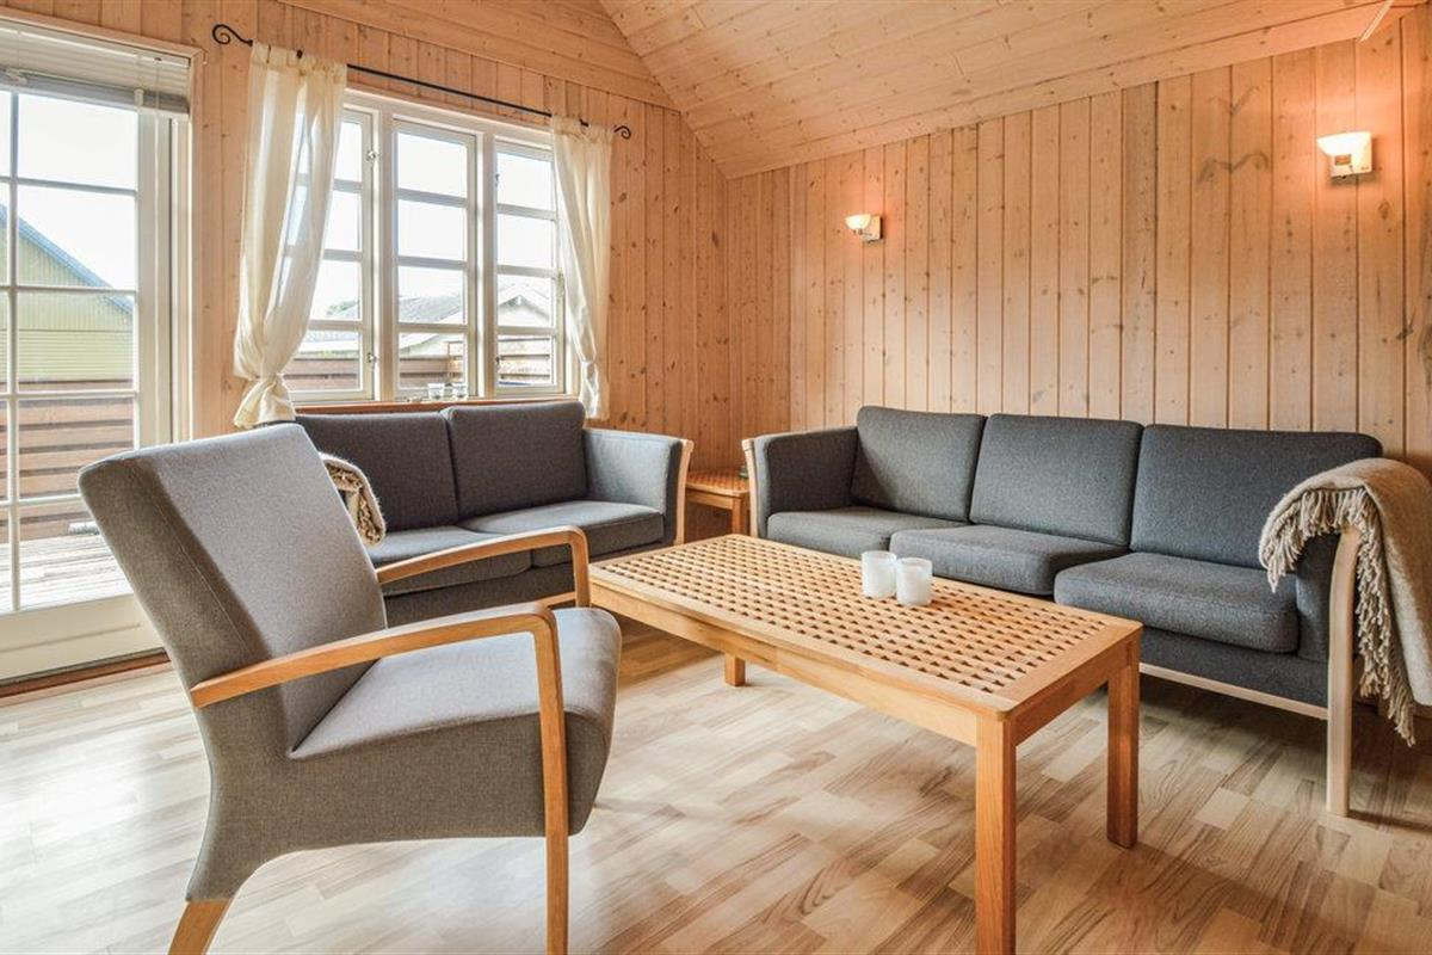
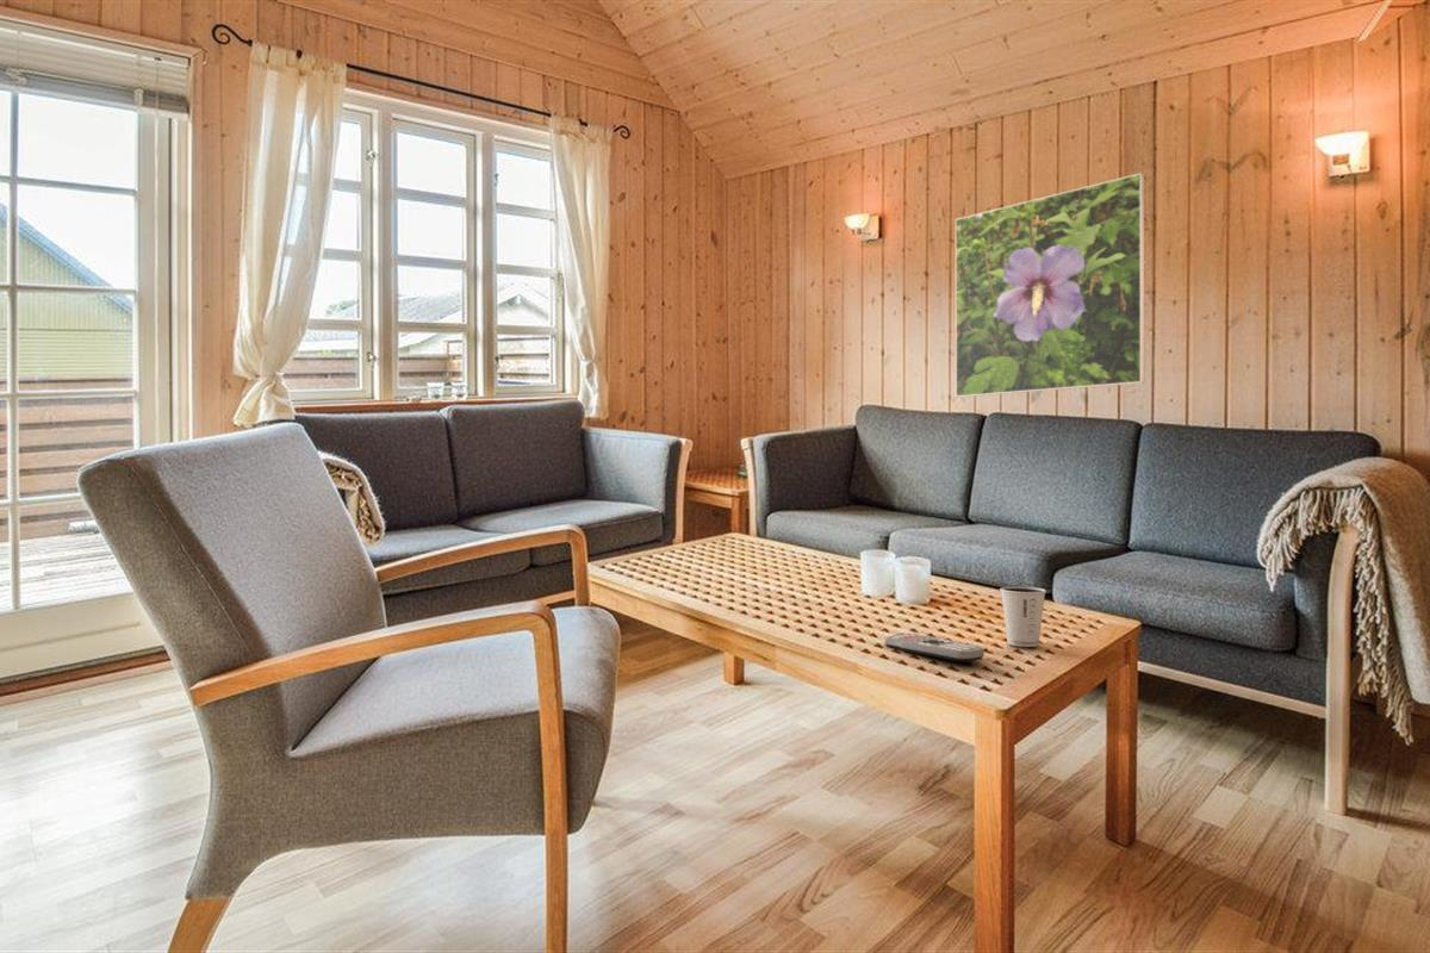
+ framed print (1042, 294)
+ dixie cup (1022, 616)
+ remote control (934, 647)
